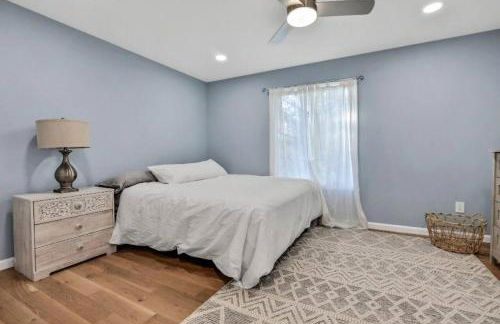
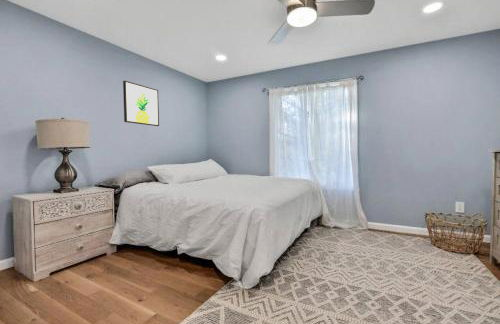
+ wall art (142, 105)
